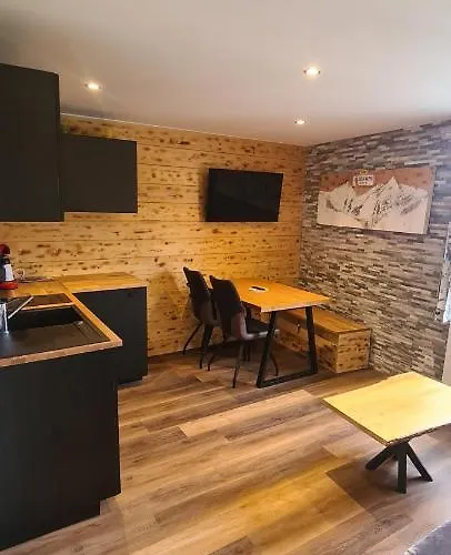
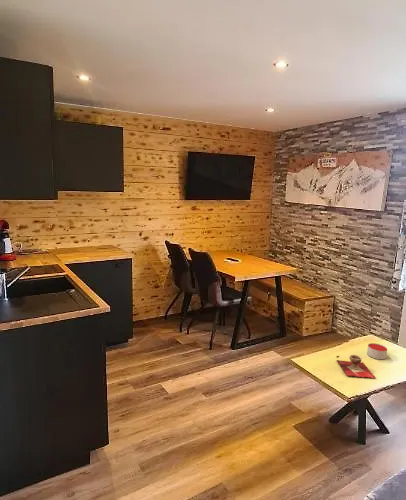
+ decorative bowl (355, 363)
+ candle (377, 350)
